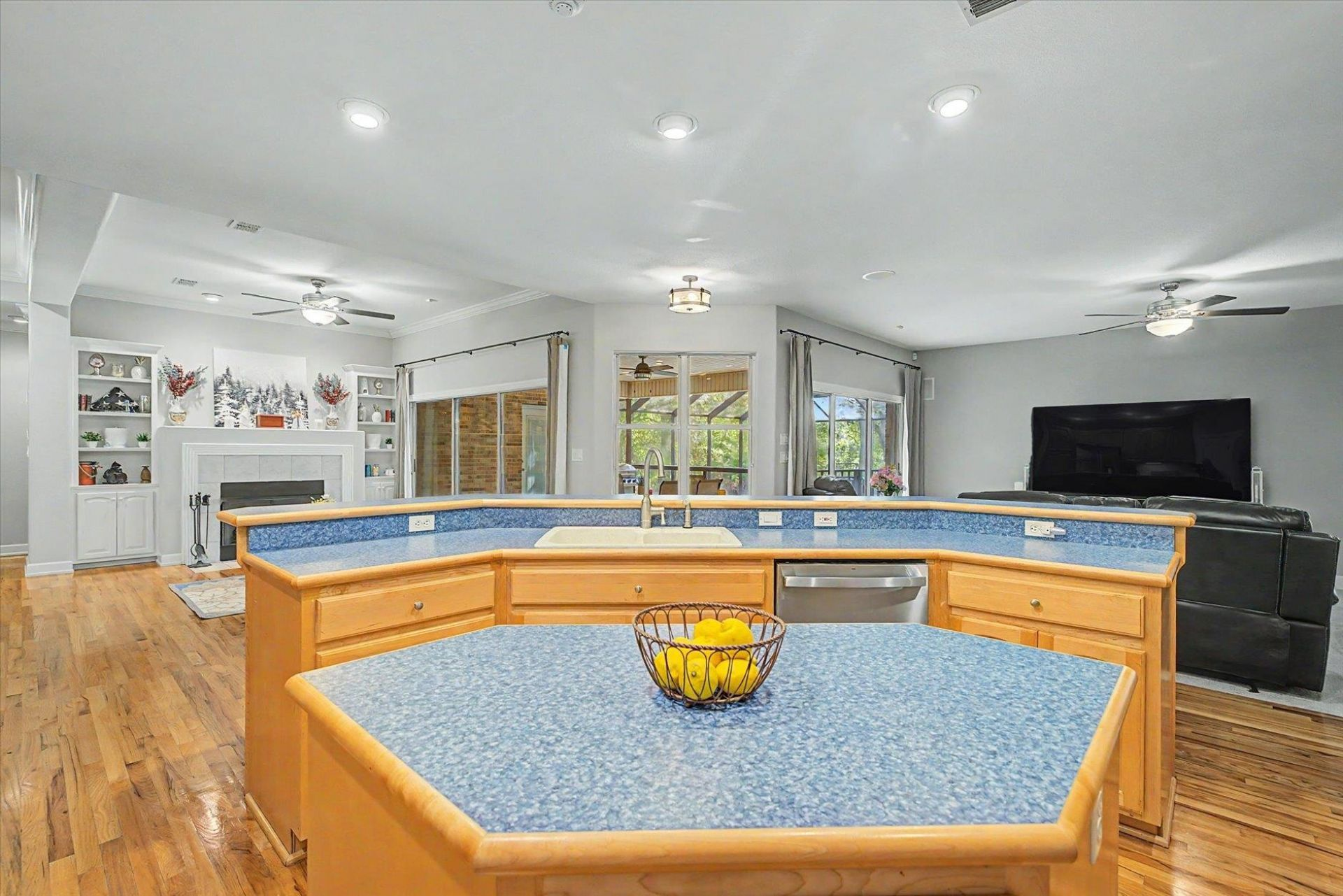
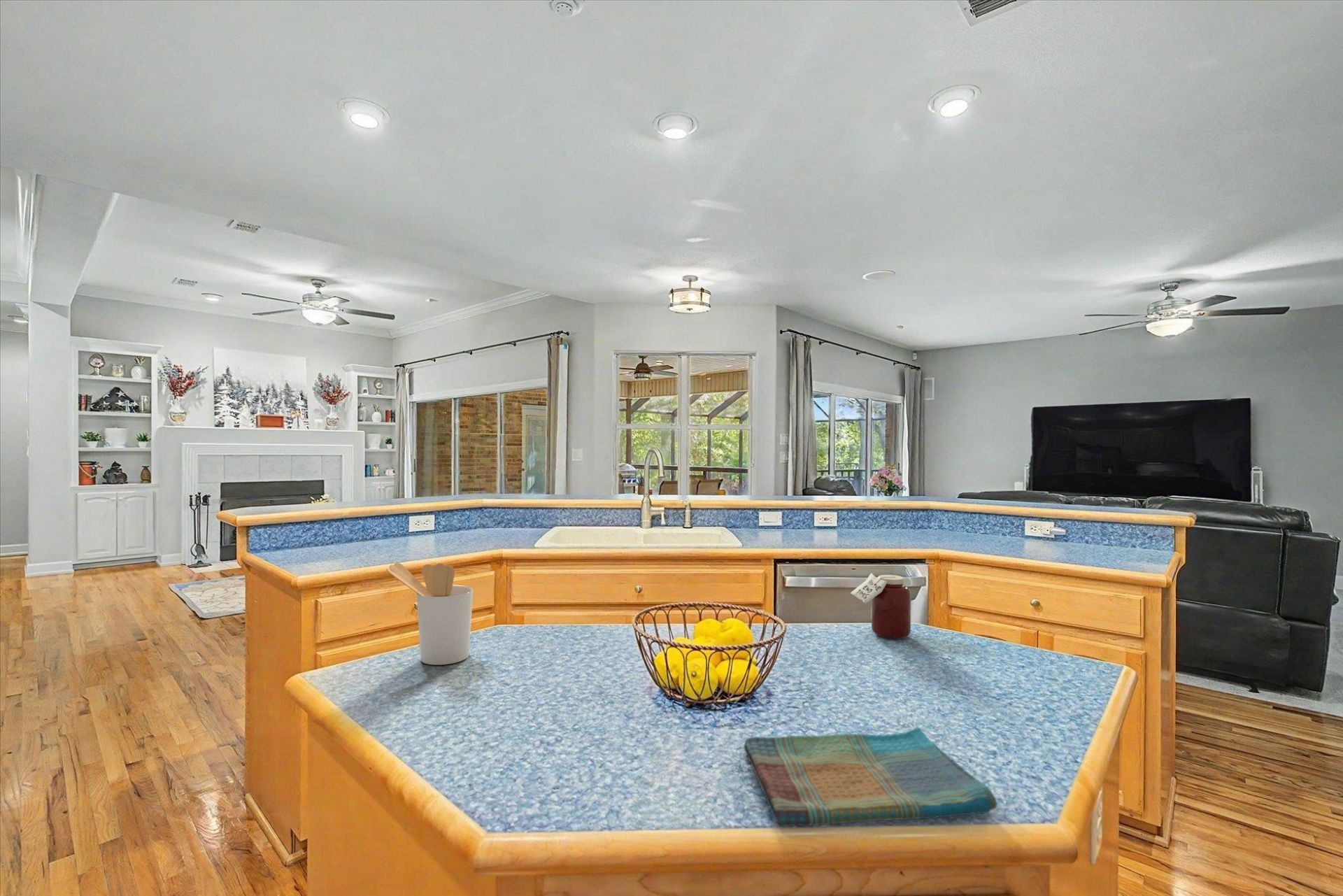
+ utensil holder (429, 609)
+ jar (883, 605)
+ dish towel (859, 771)
